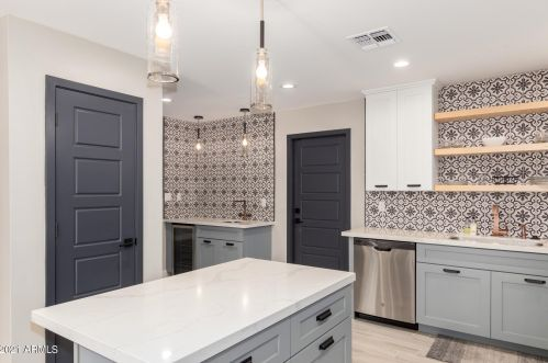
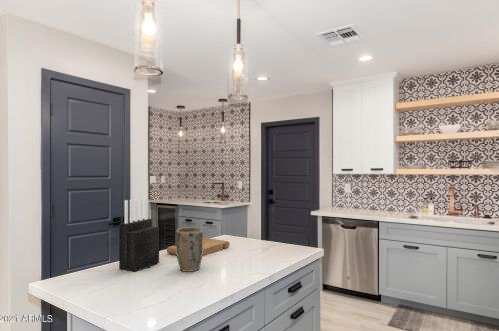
+ plant pot (189, 249)
+ cutting board (203, 247)
+ knife block (141, 232)
